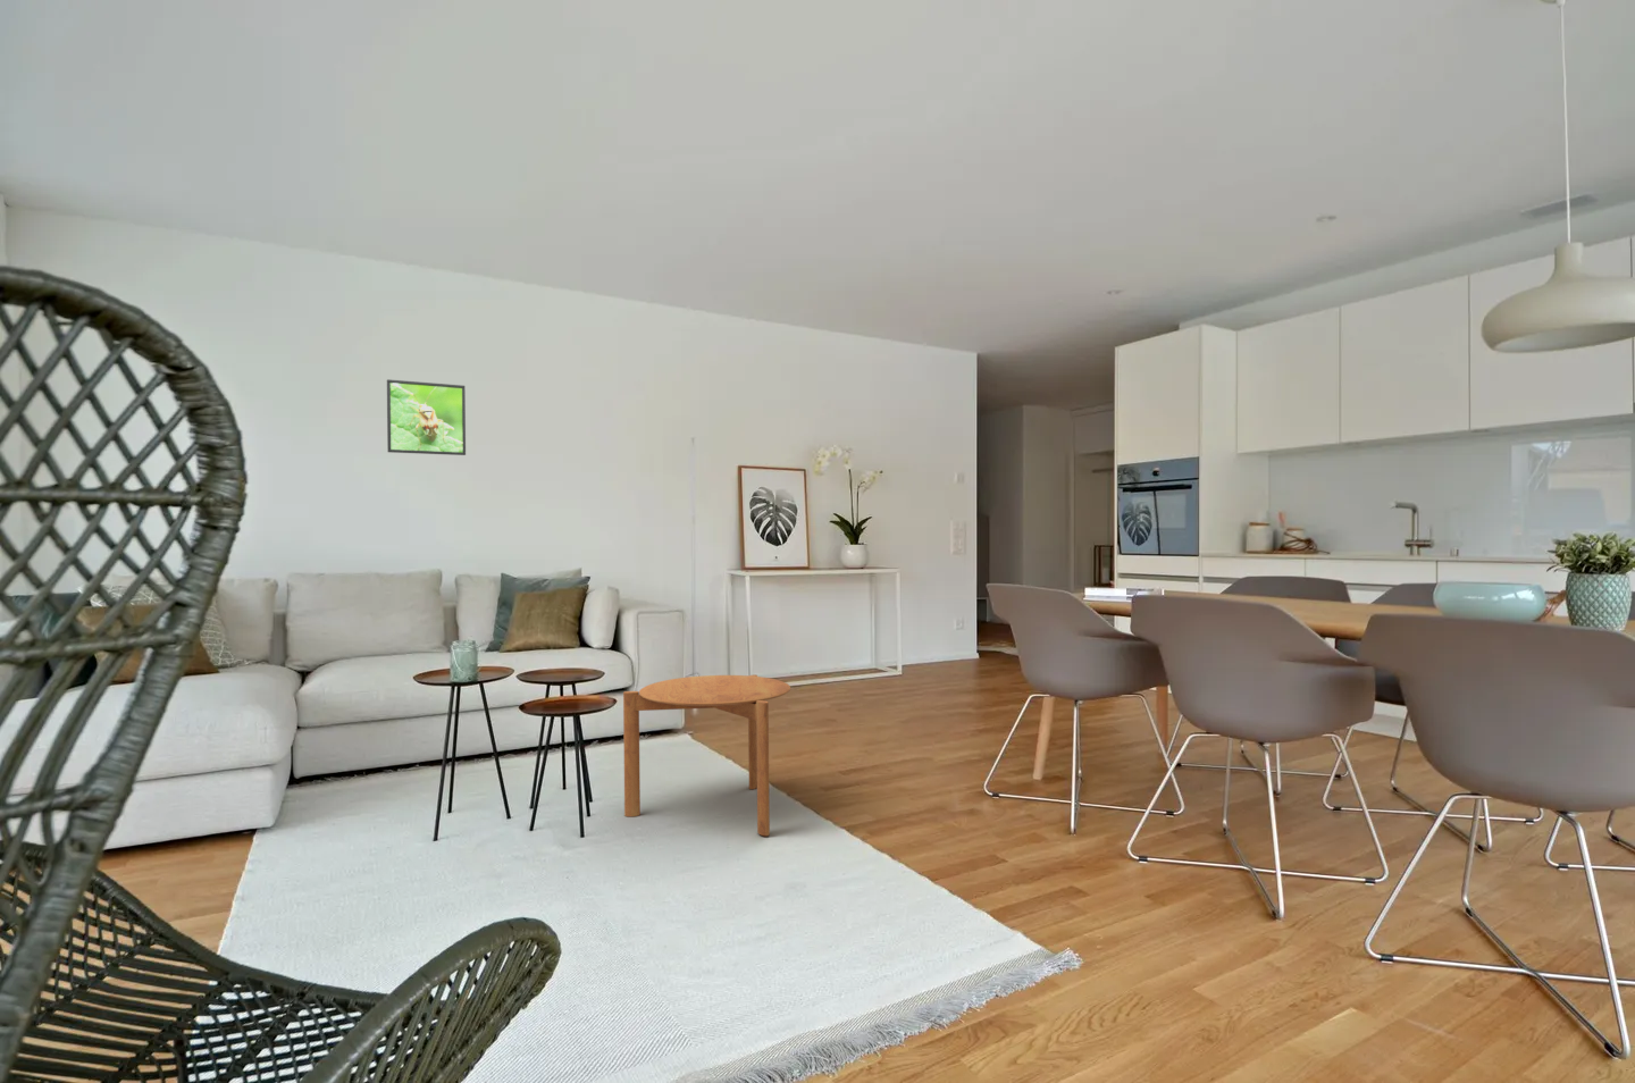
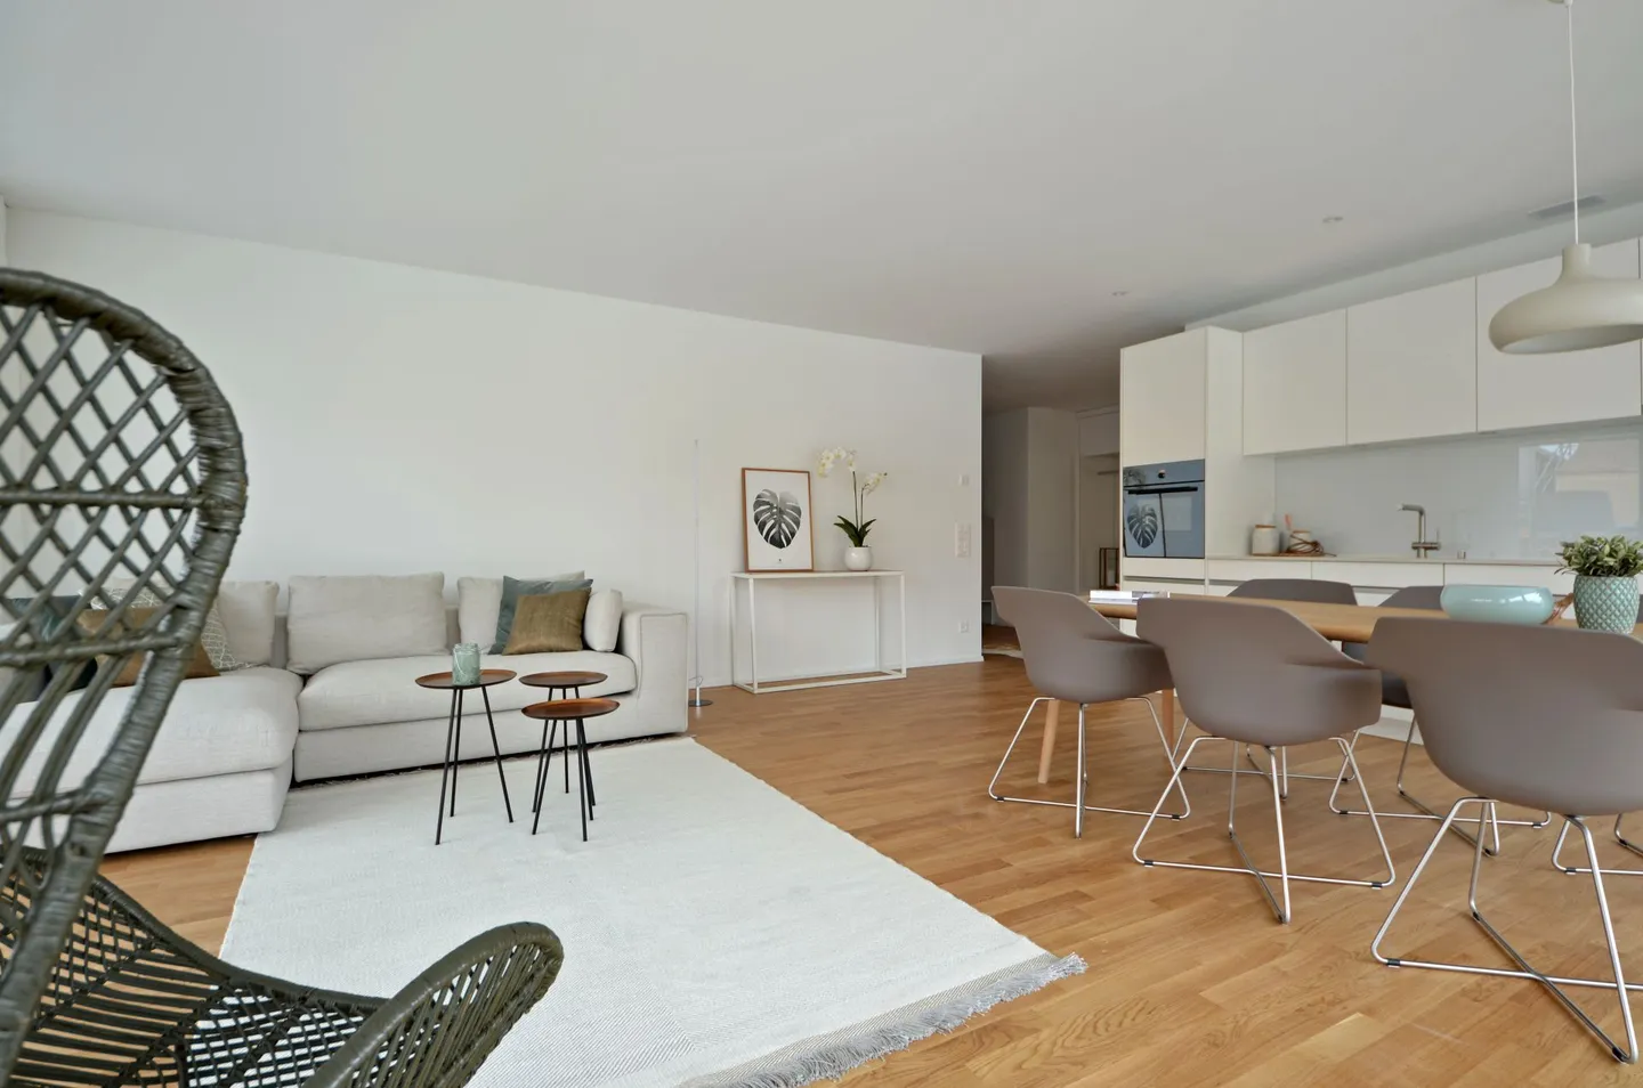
- side table (748, 748)
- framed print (427, 418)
